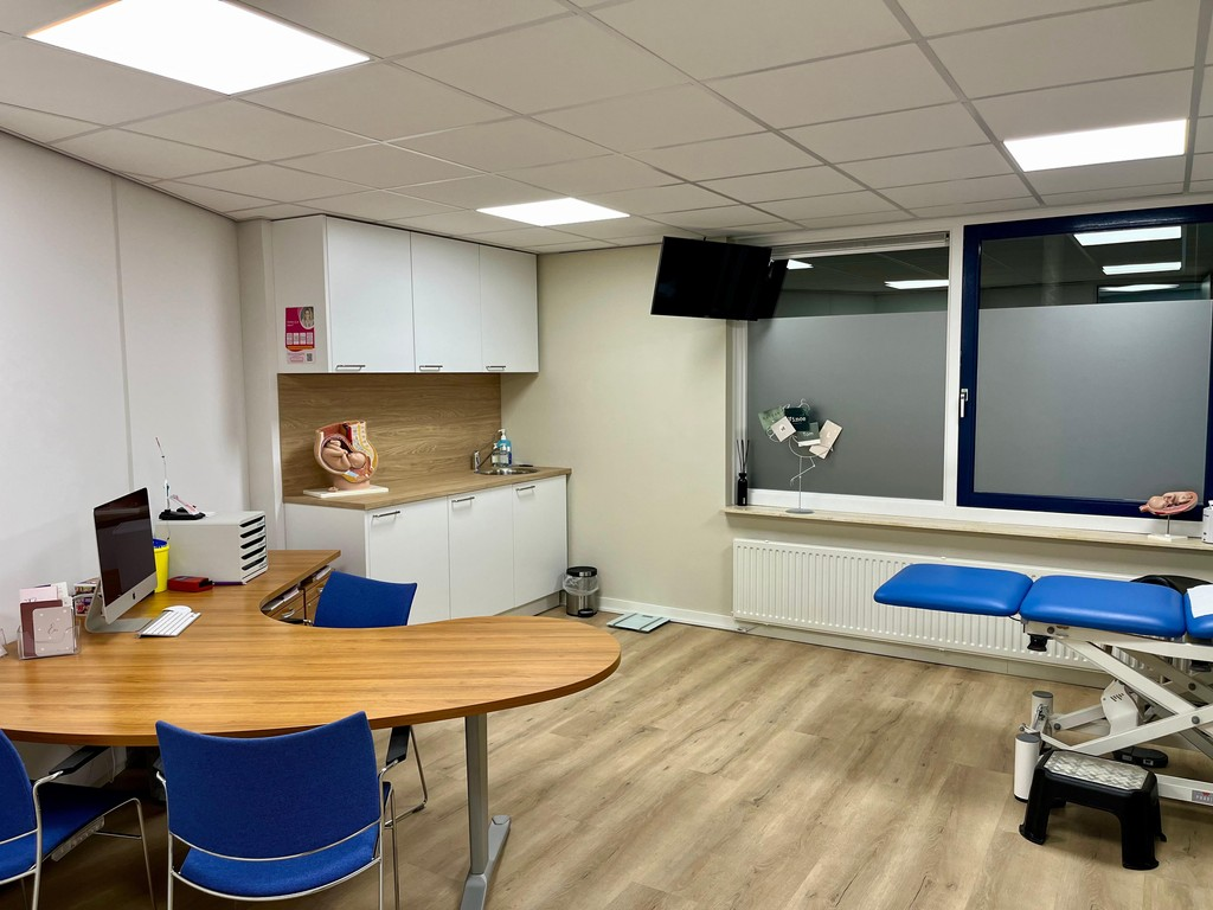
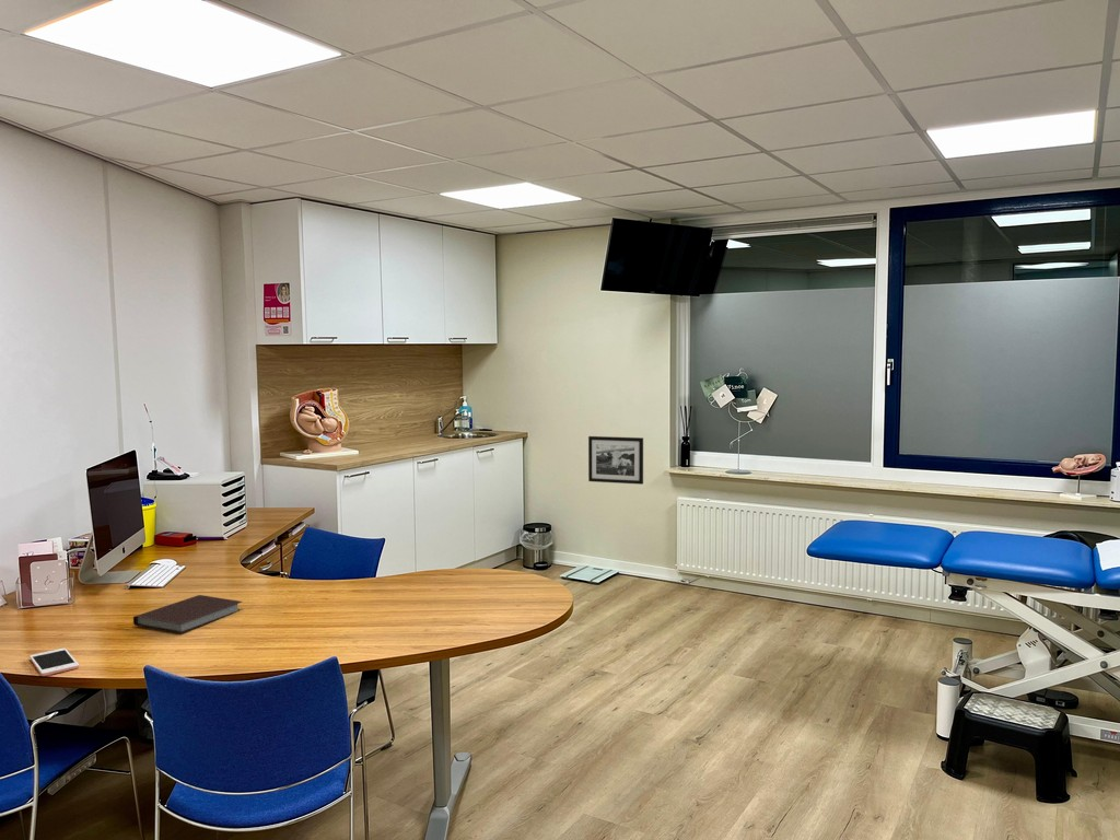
+ picture frame (615, 459)
+ notebook (189, 612)
+ cell phone (54, 661)
